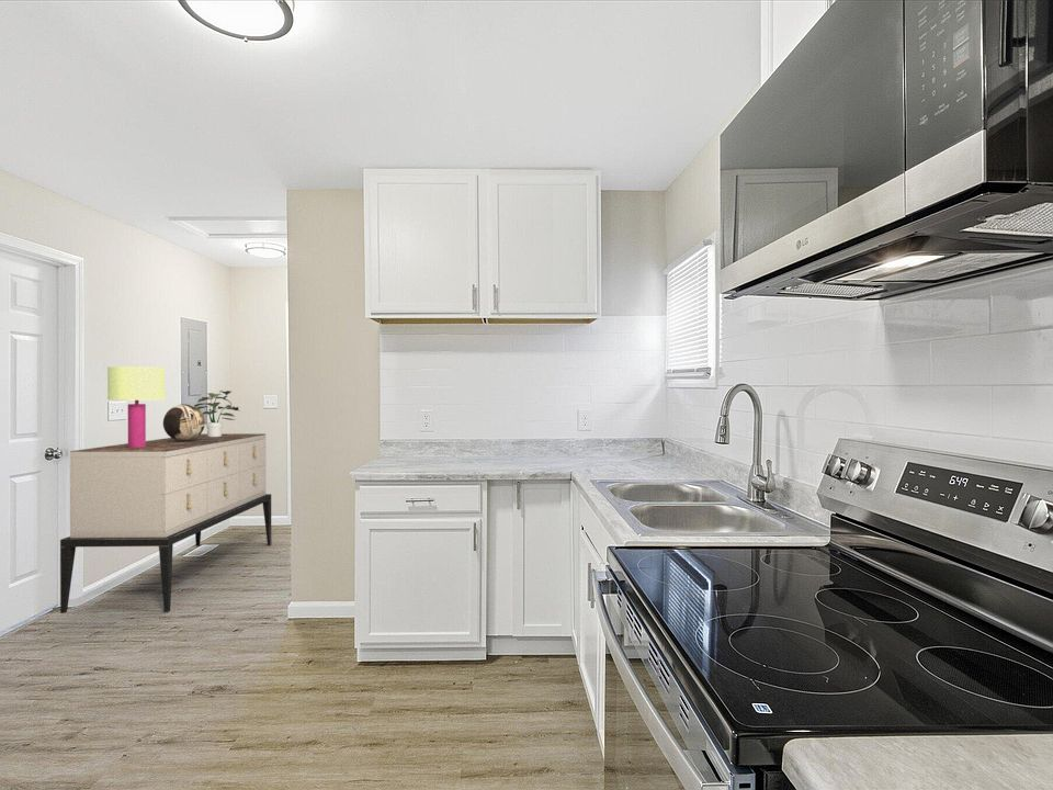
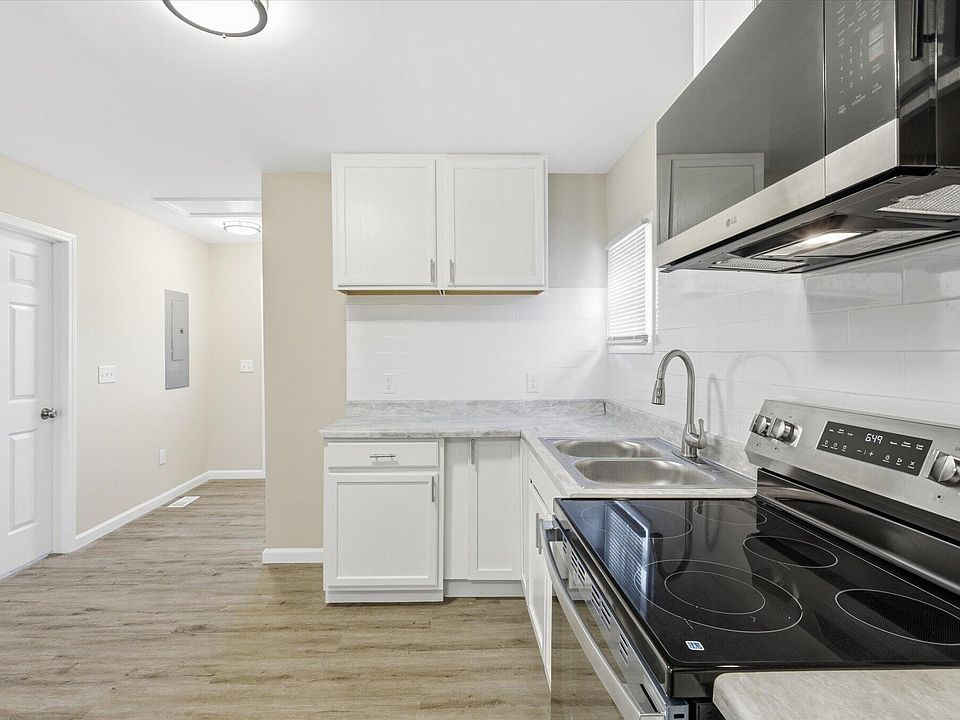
- table lamp (136, 406)
- decorative bowl (184, 422)
- sideboard (184, 506)
- potted plant (214, 411)
